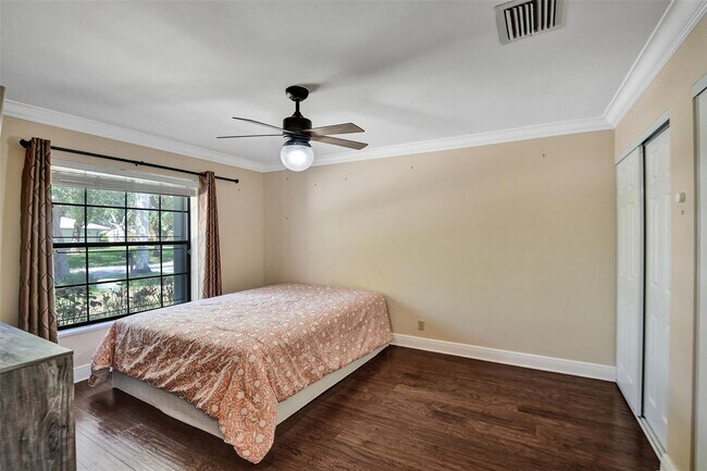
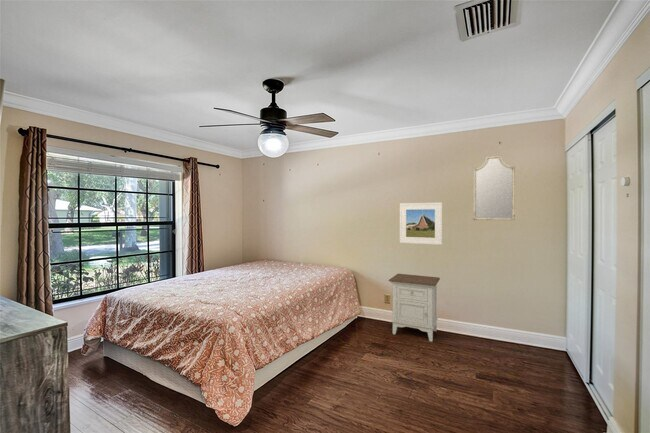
+ nightstand (414, 305)
+ home mirror (493, 188)
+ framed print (420, 223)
